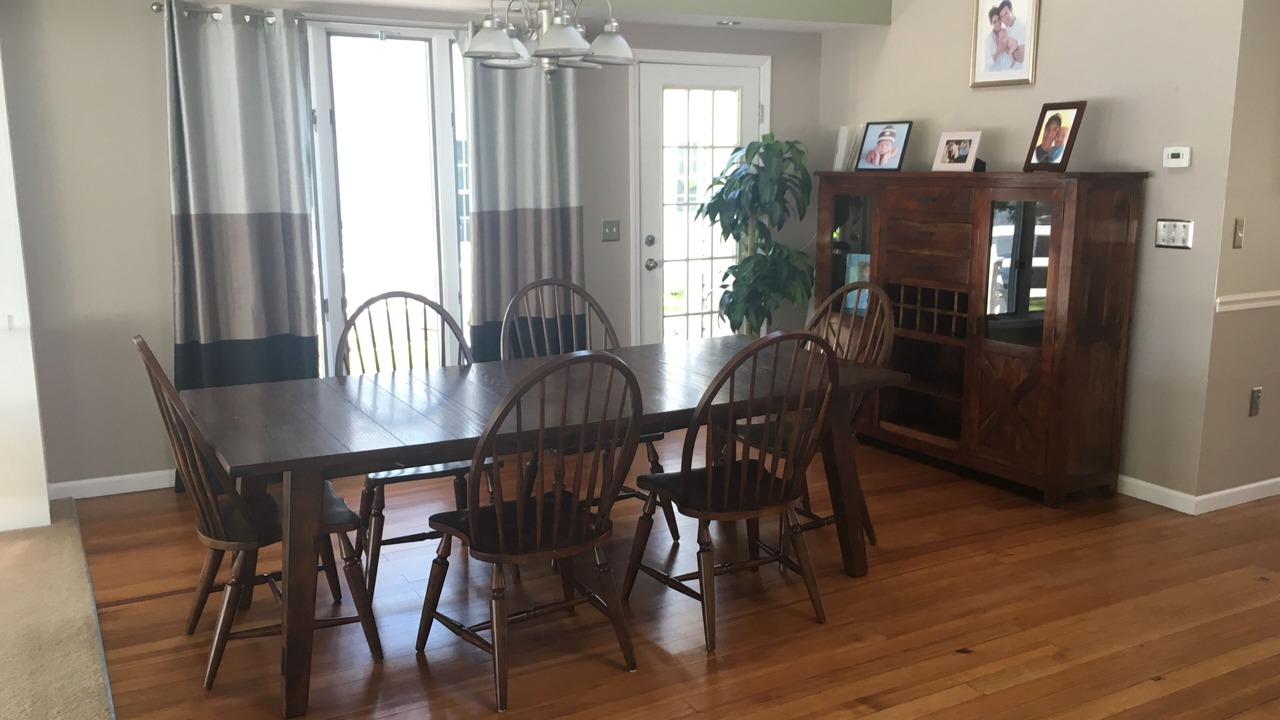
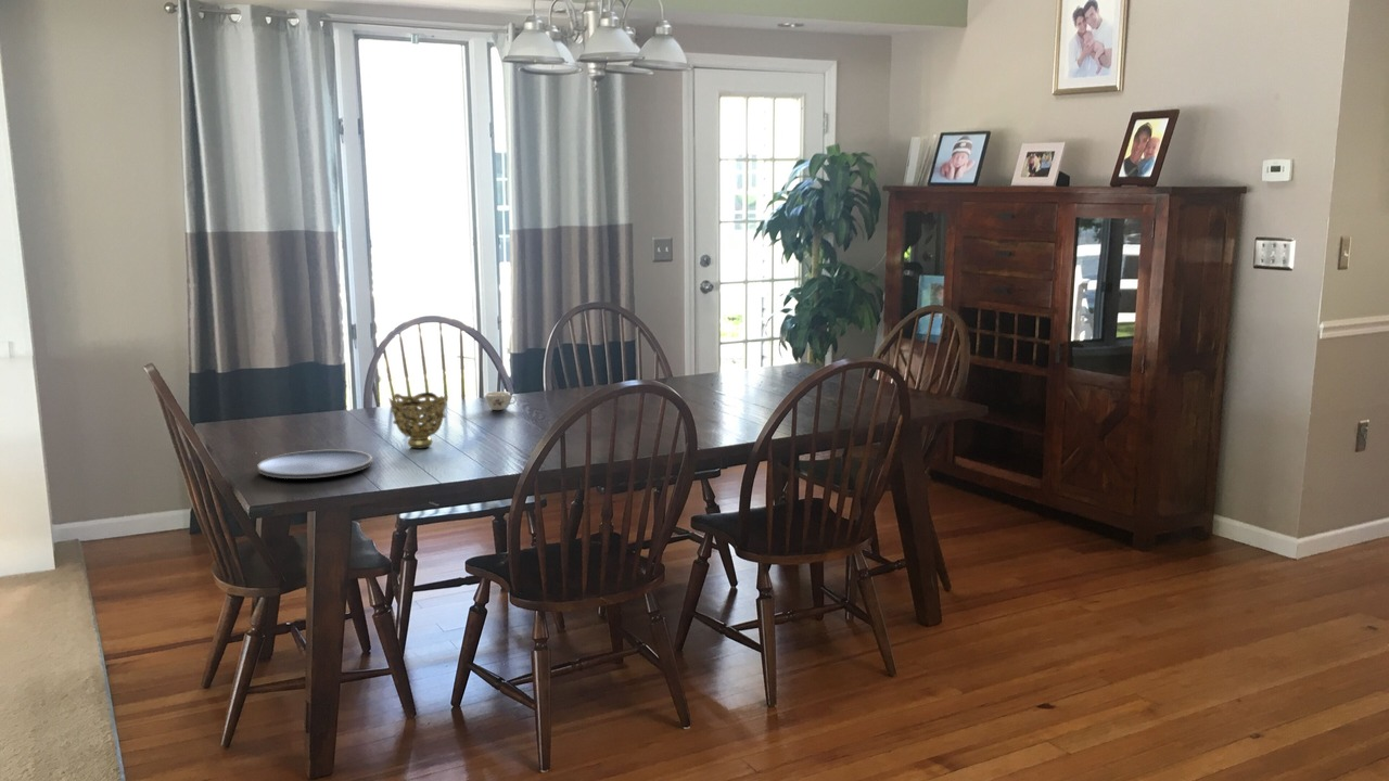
+ decorative bowl (419, 421)
+ plate (316, 464)
+ teacup (500, 400)
